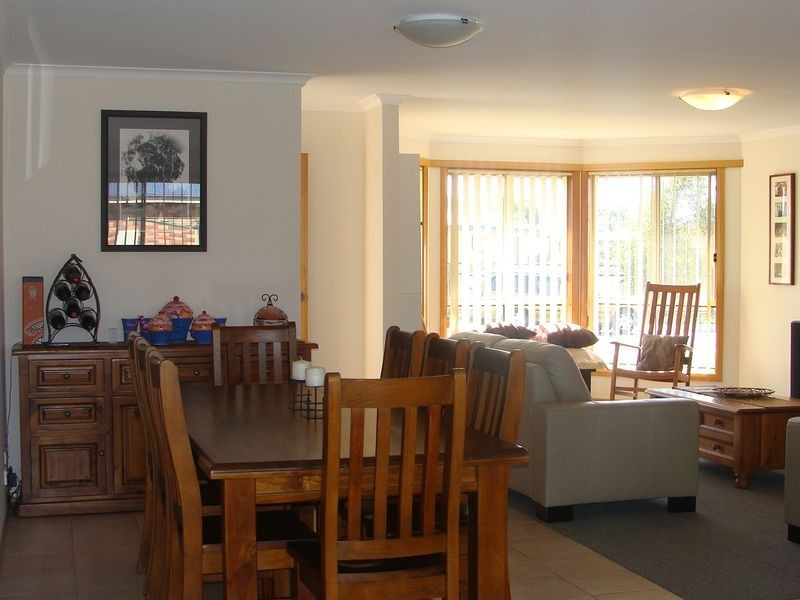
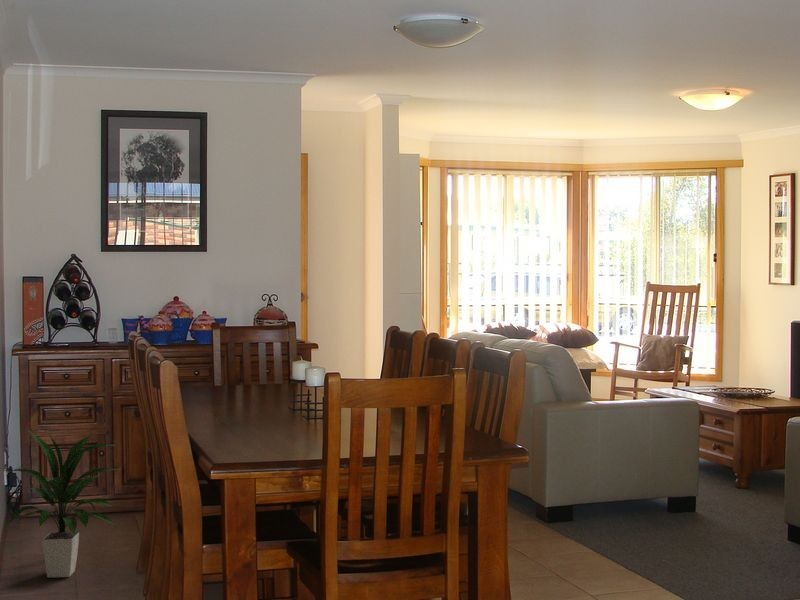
+ indoor plant (65, 500)
